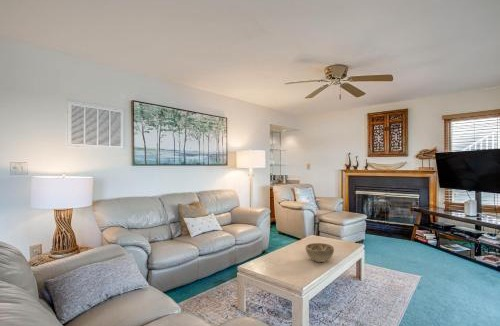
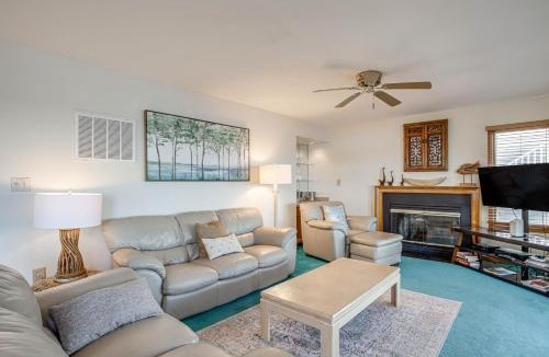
- decorative bowl (319, 253)
